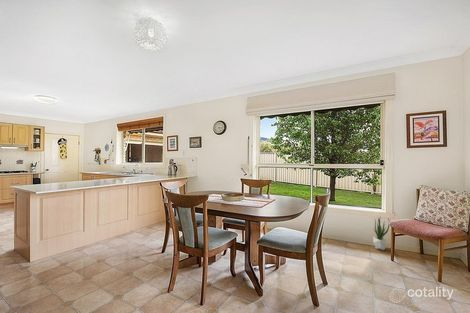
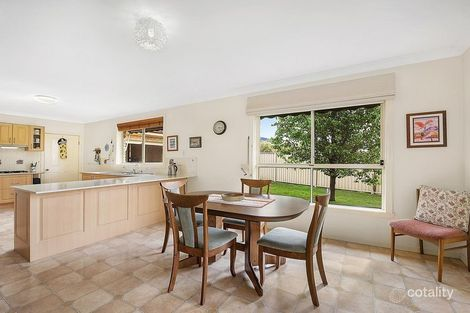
- potted plant (381, 232)
